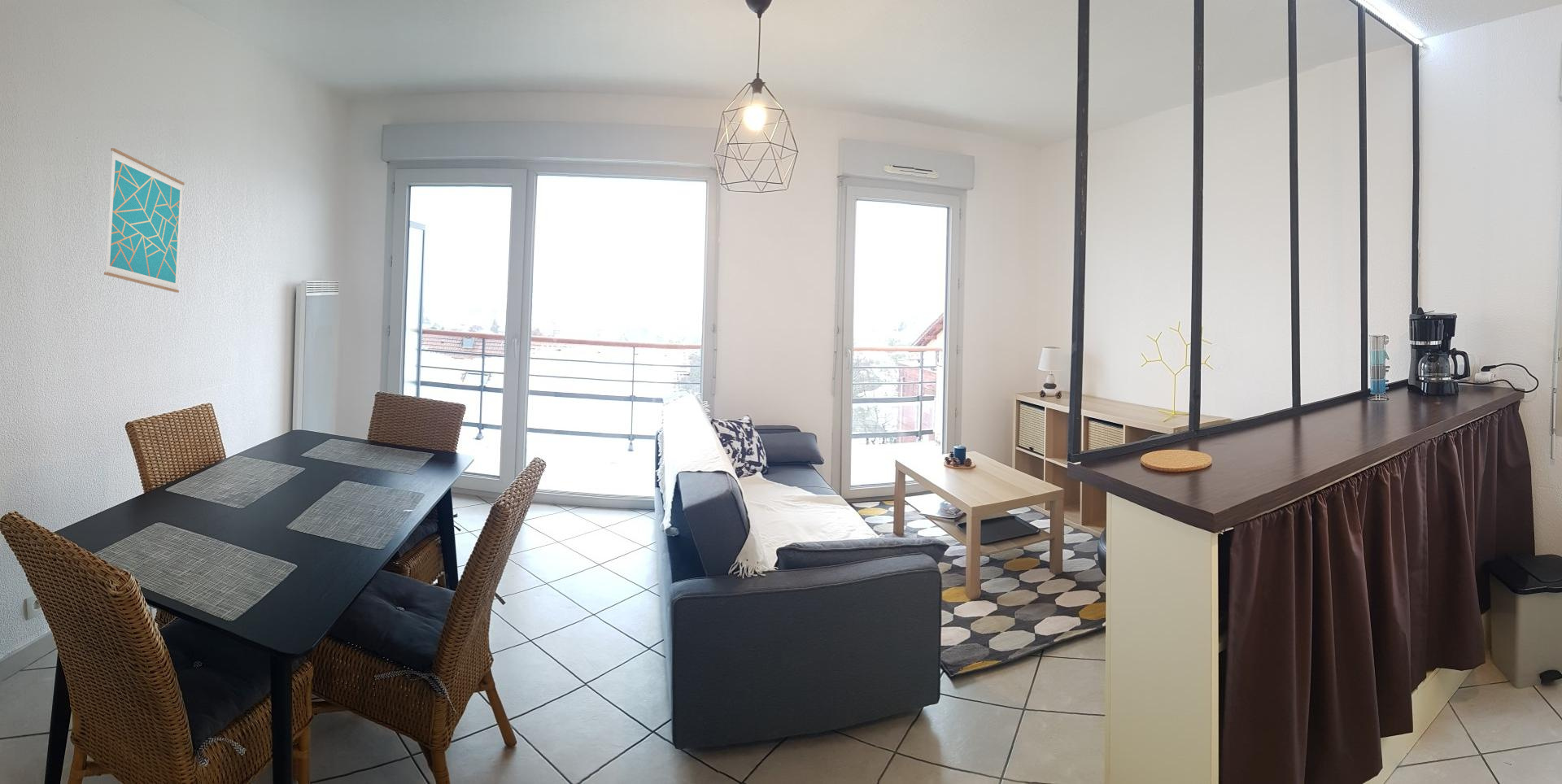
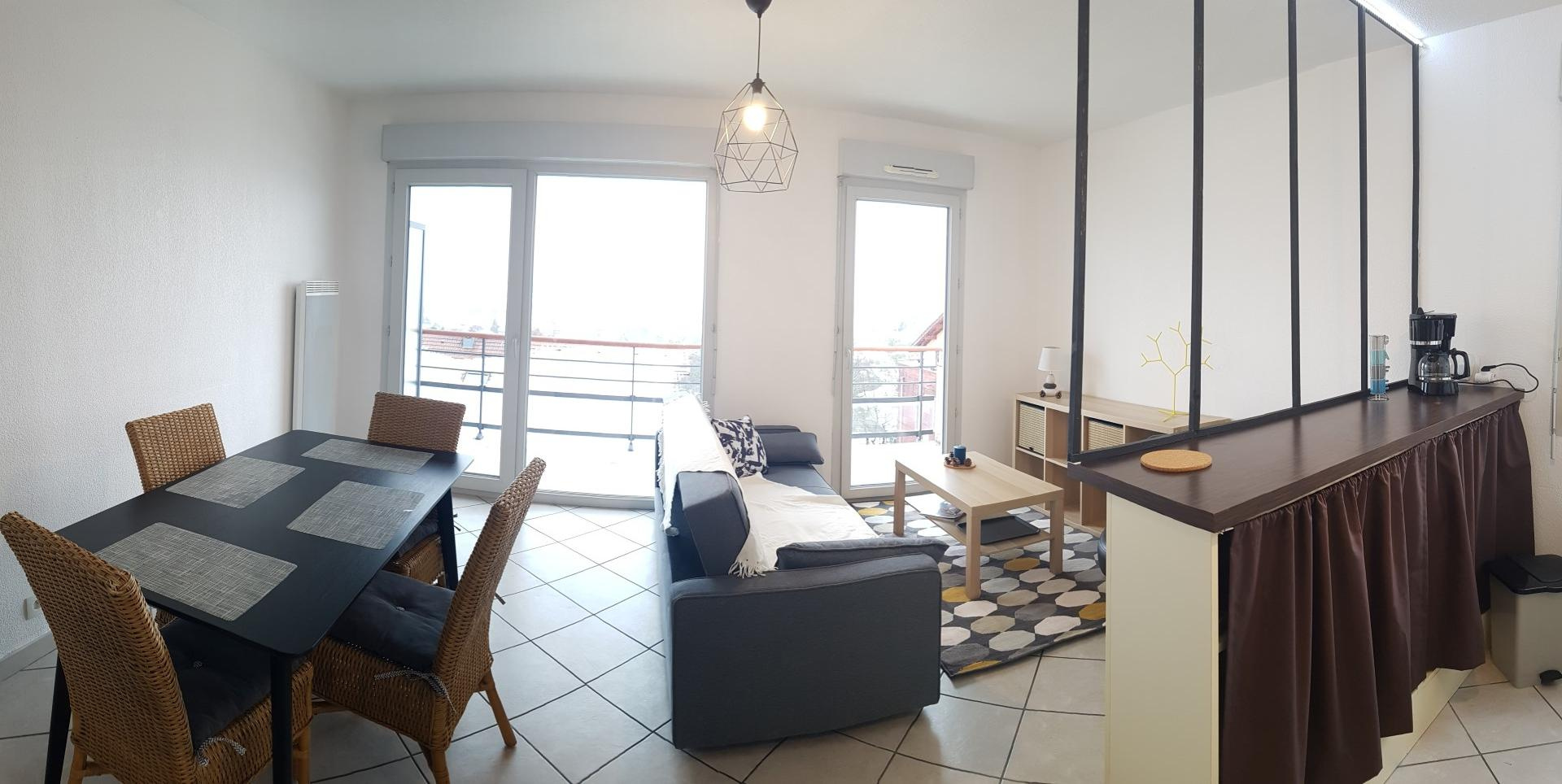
- wall art (146, 225)
